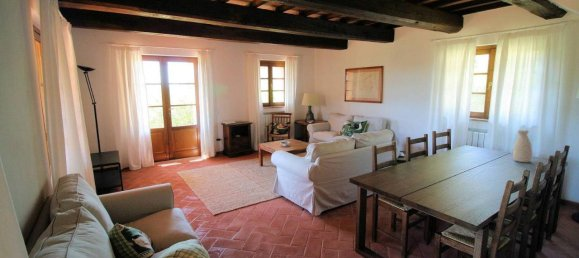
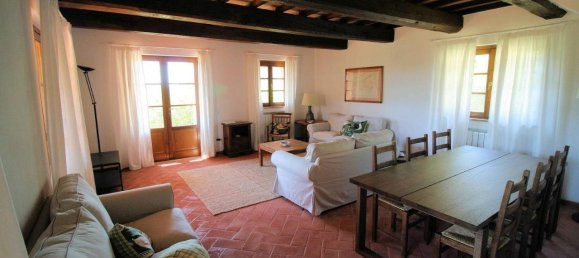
- vase (523, 145)
